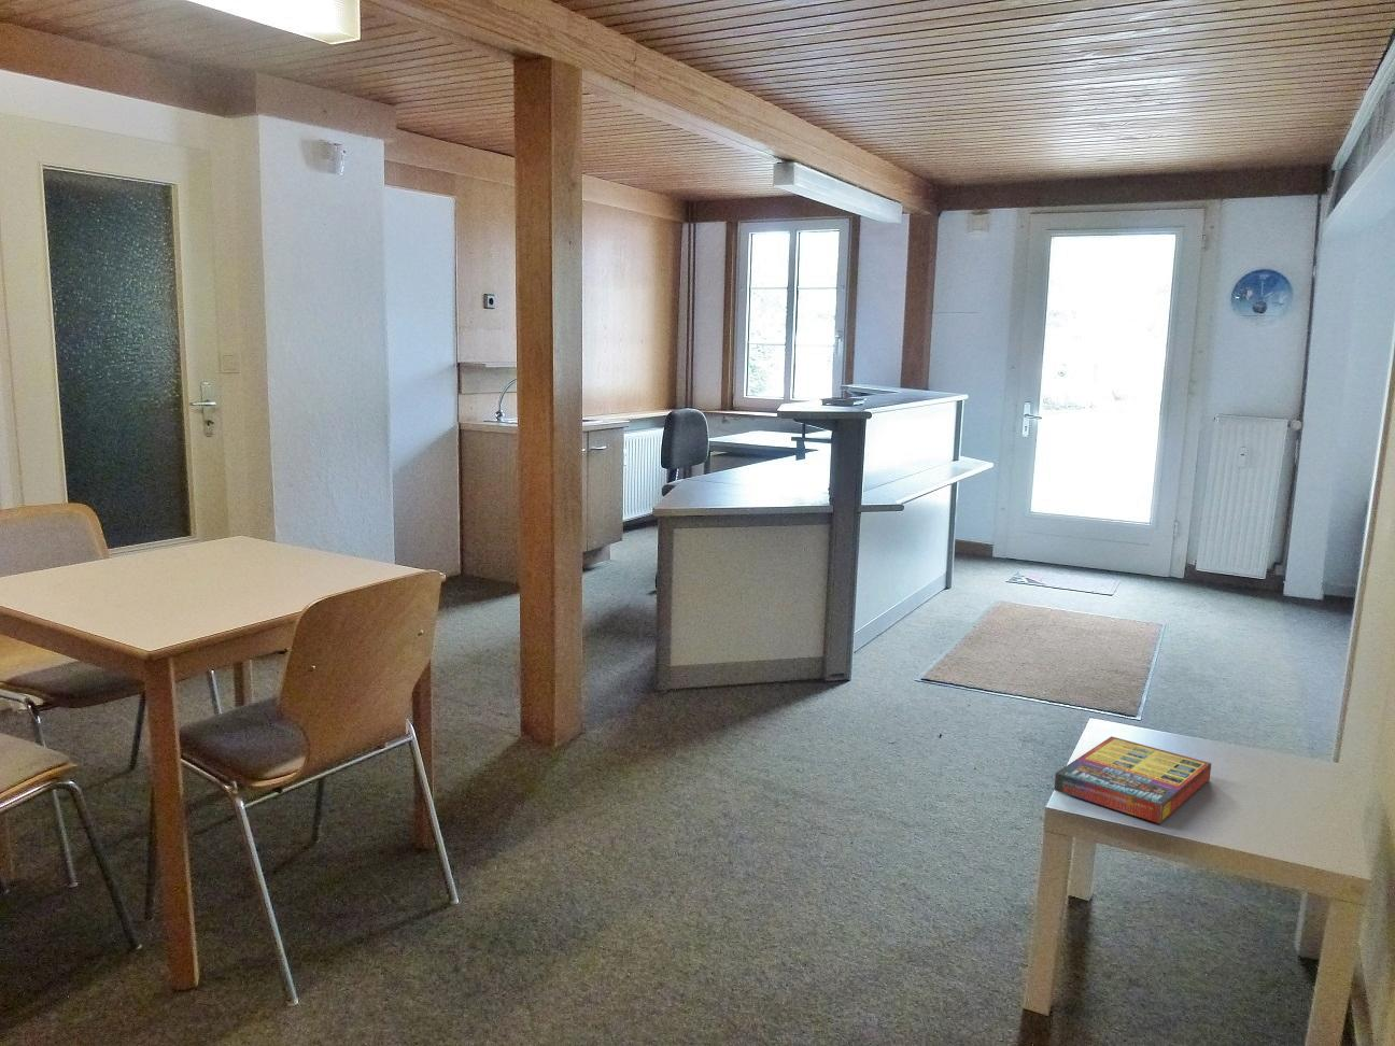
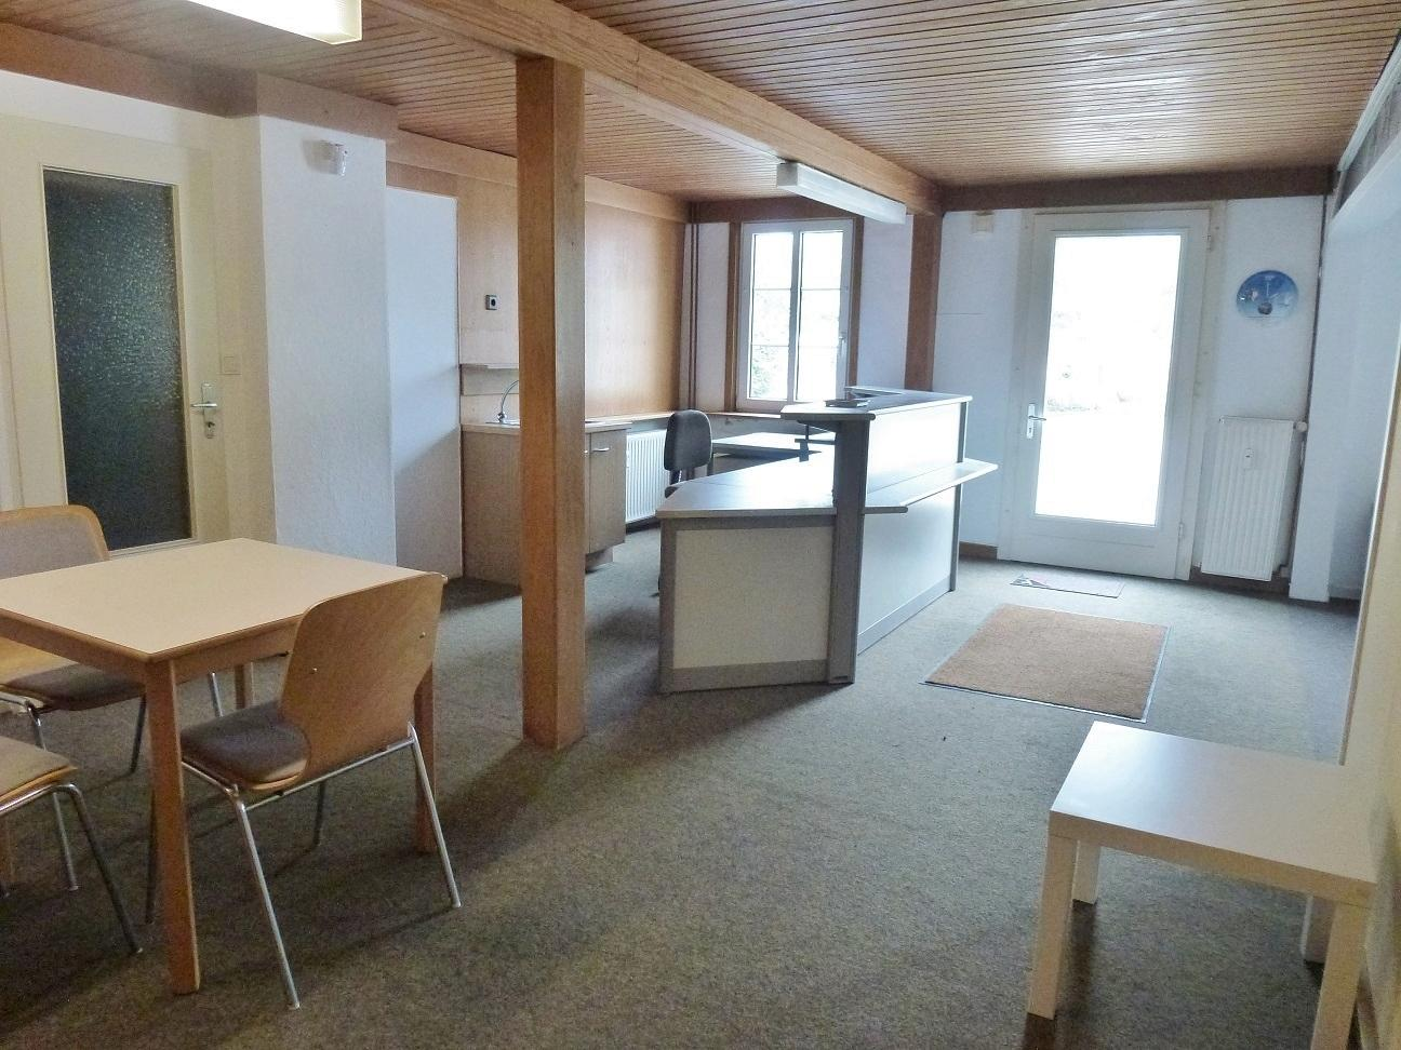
- game compilation box (1134, 776)
